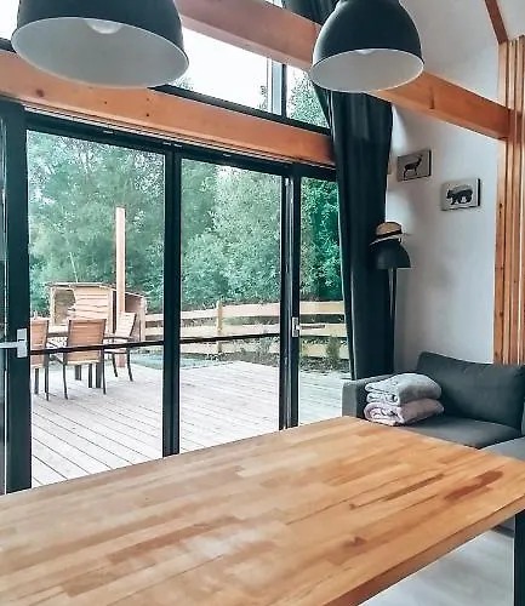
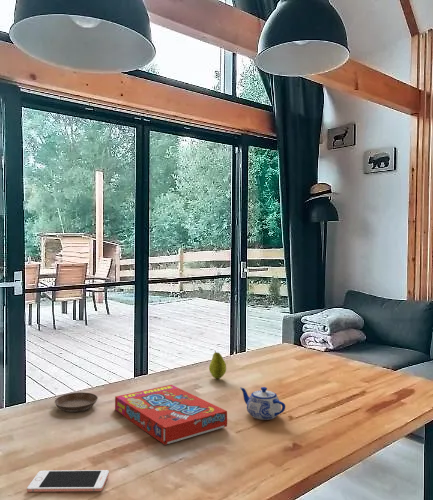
+ saucer (76, 402)
+ snack box (168, 410)
+ fruit (217, 364)
+ teapot (261, 401)
+ cell phone (69, 480)
